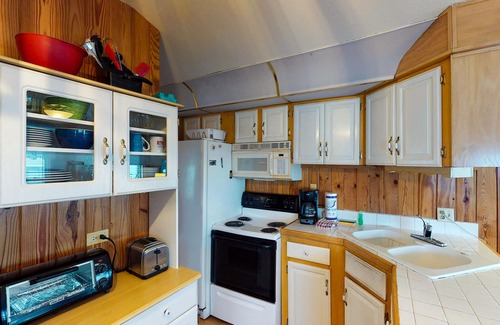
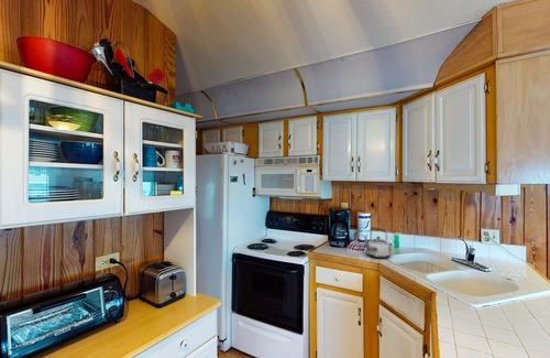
+ kettle (375, 241)
